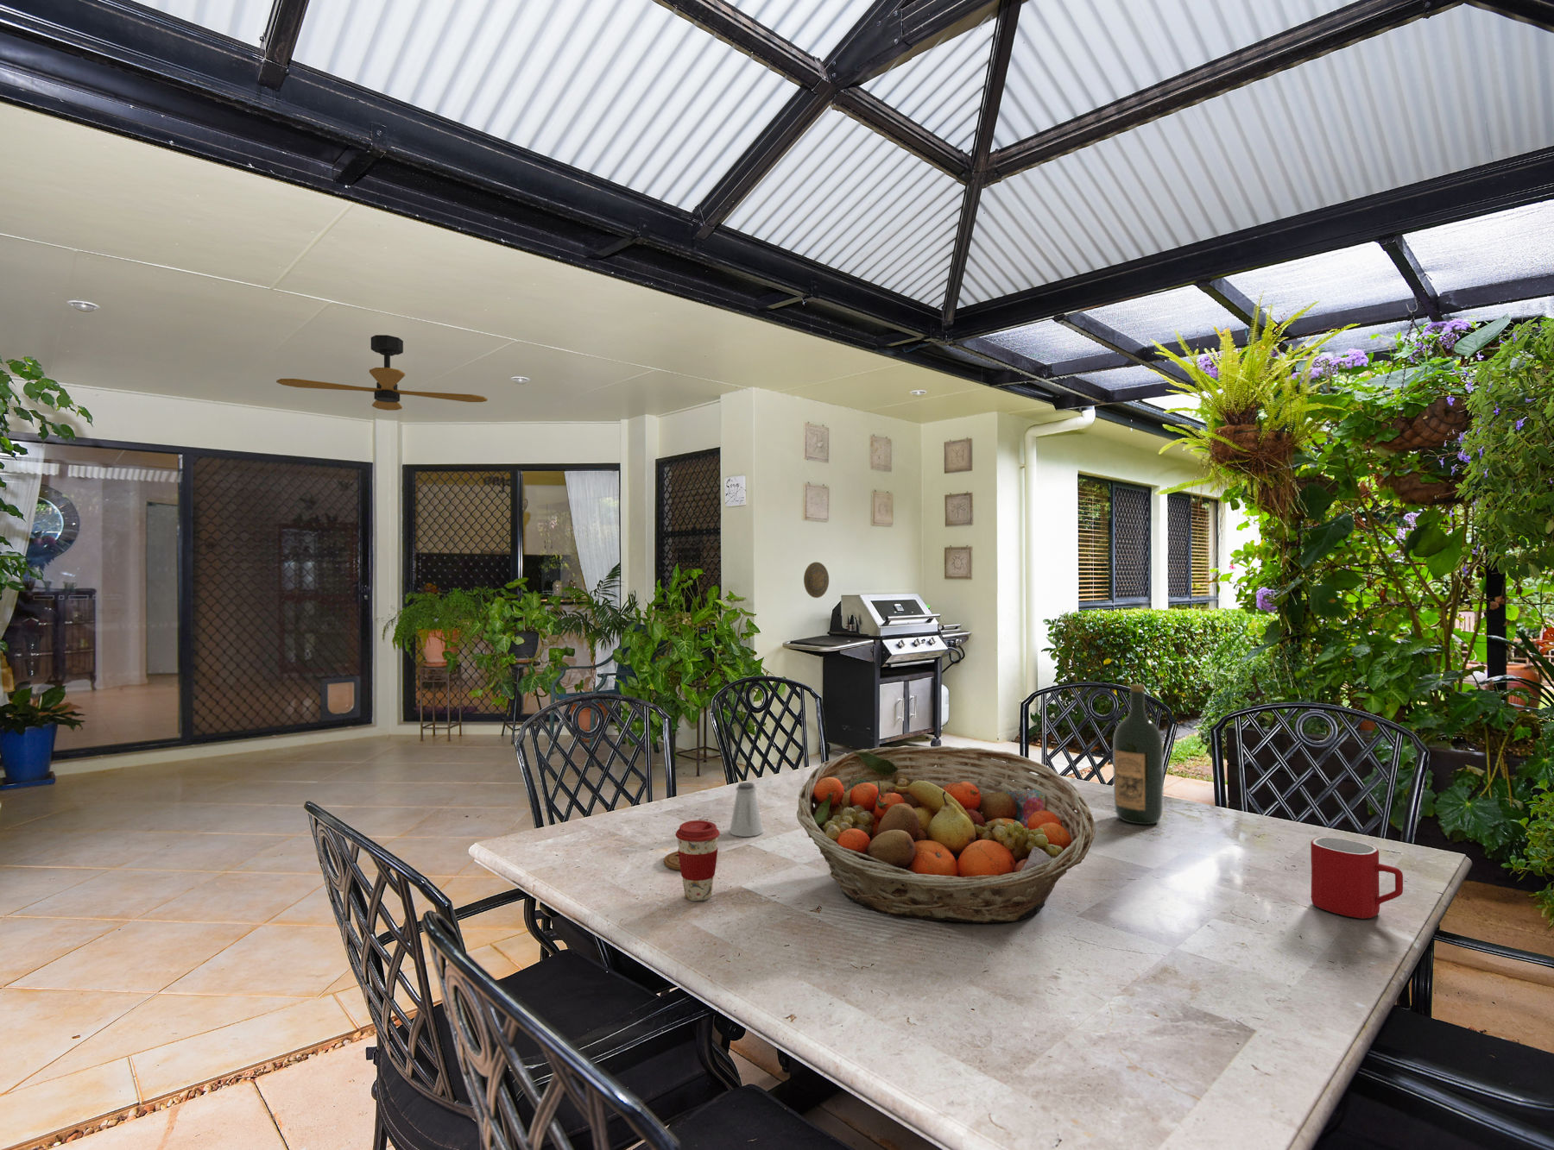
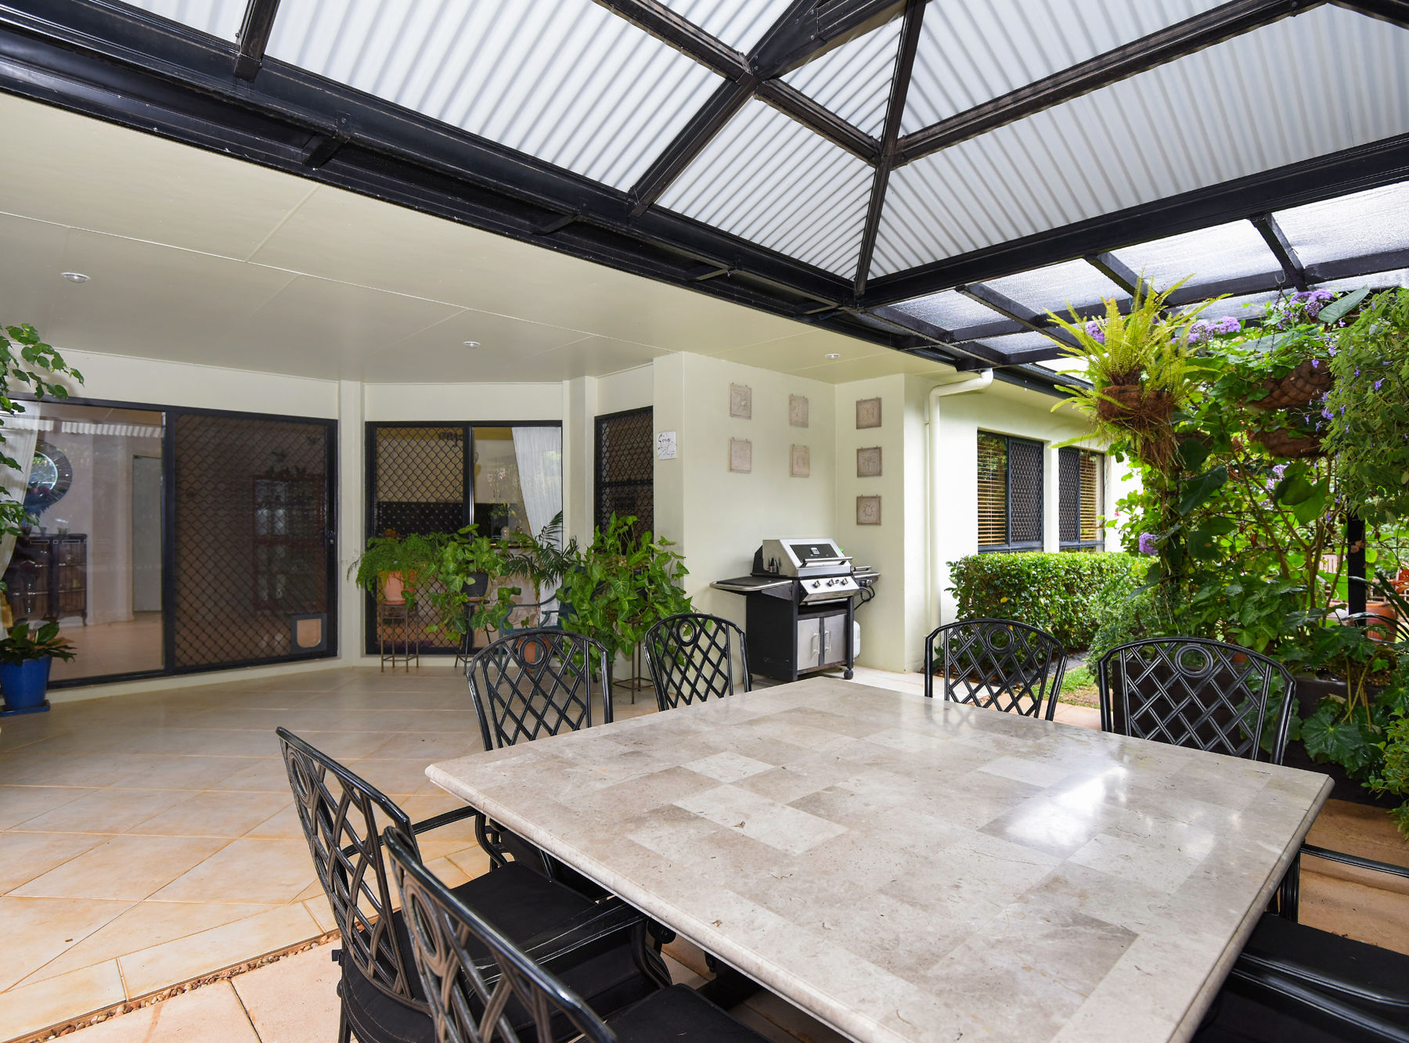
- ceiling fan (387, 370)
- decorative plate (818, 580)
- coffee cup (697, 860)
- wine bottle (1137, 751)
- mug (1356, 879)
- fruit basket (940, 825)
- coaster (679, 859)
- saltshaker (746, 807)
